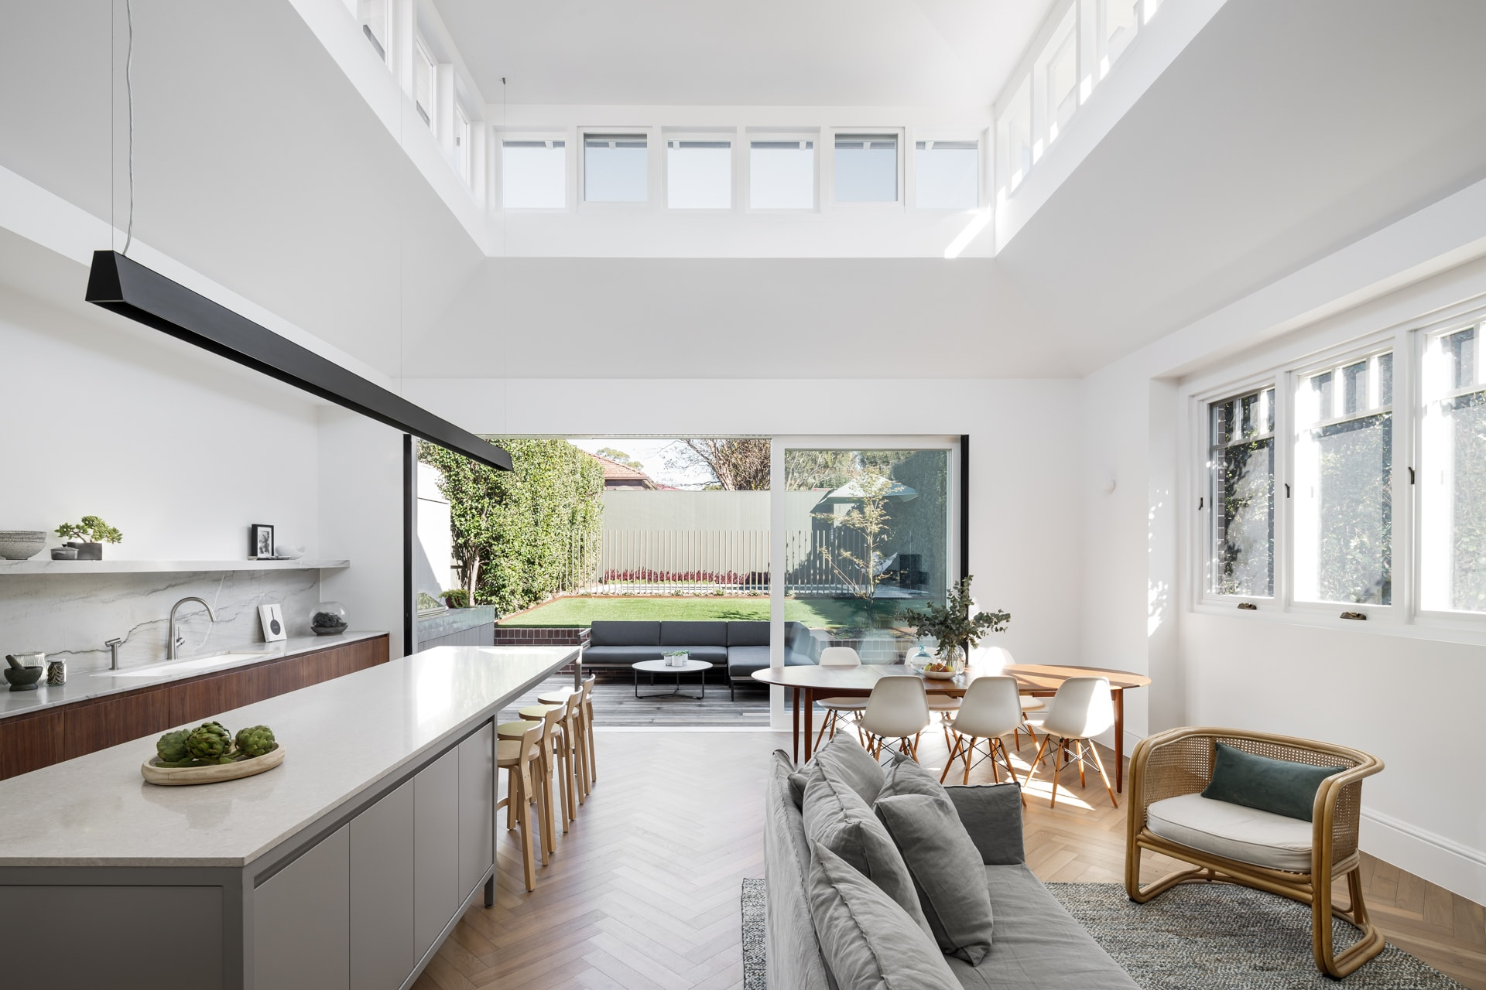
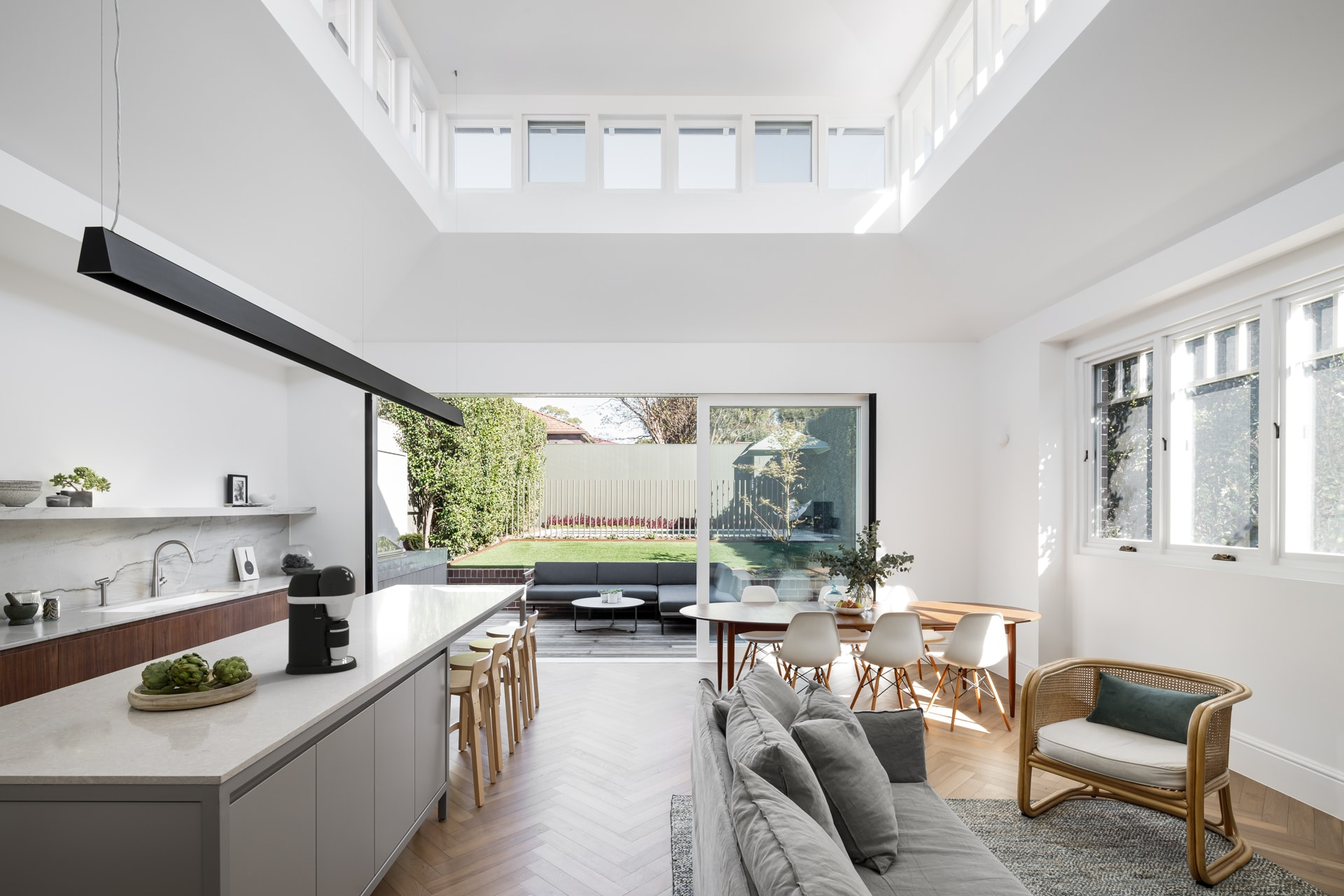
+ coffee maker (321, 617)
